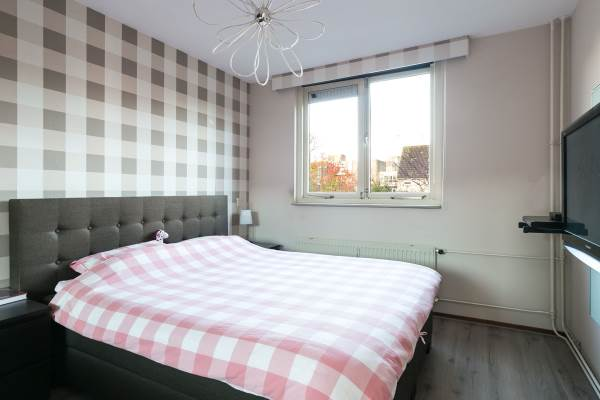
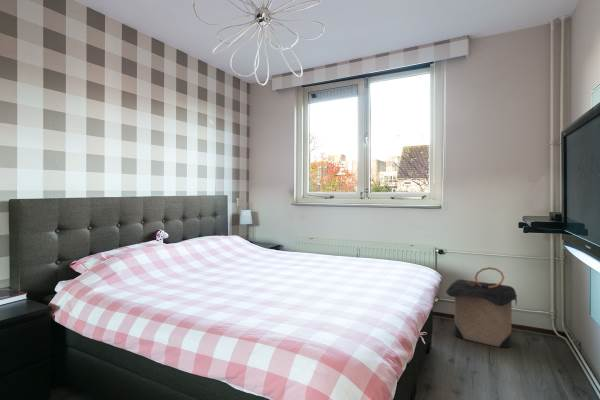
+ laundry hamper (480, 303)
